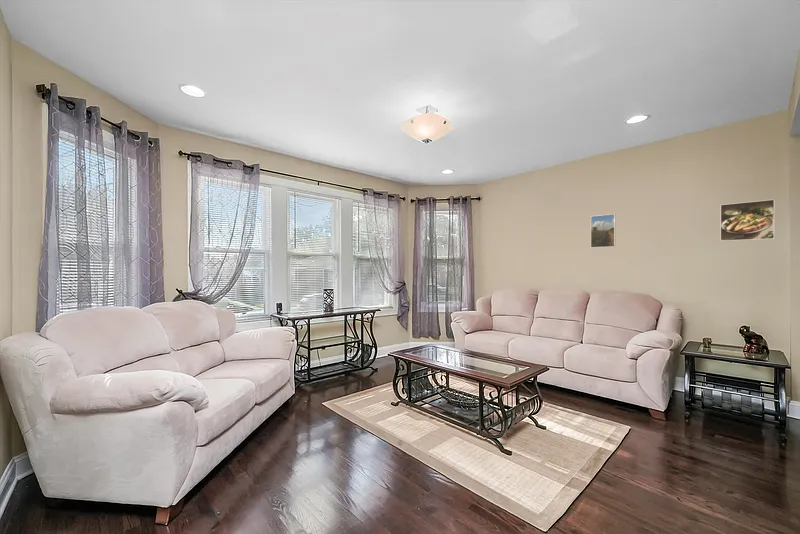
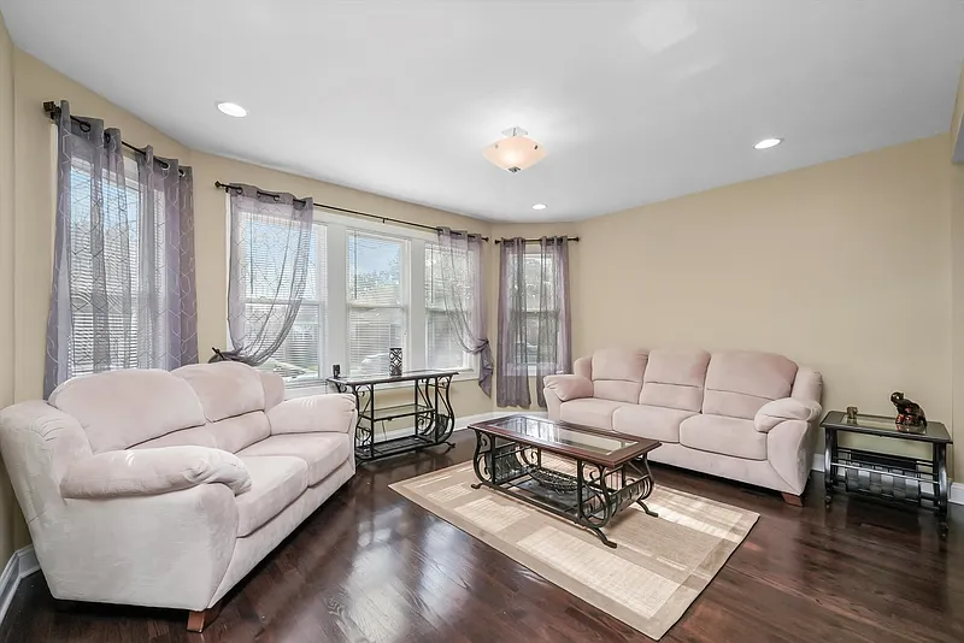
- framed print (746, 221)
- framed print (602, 231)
